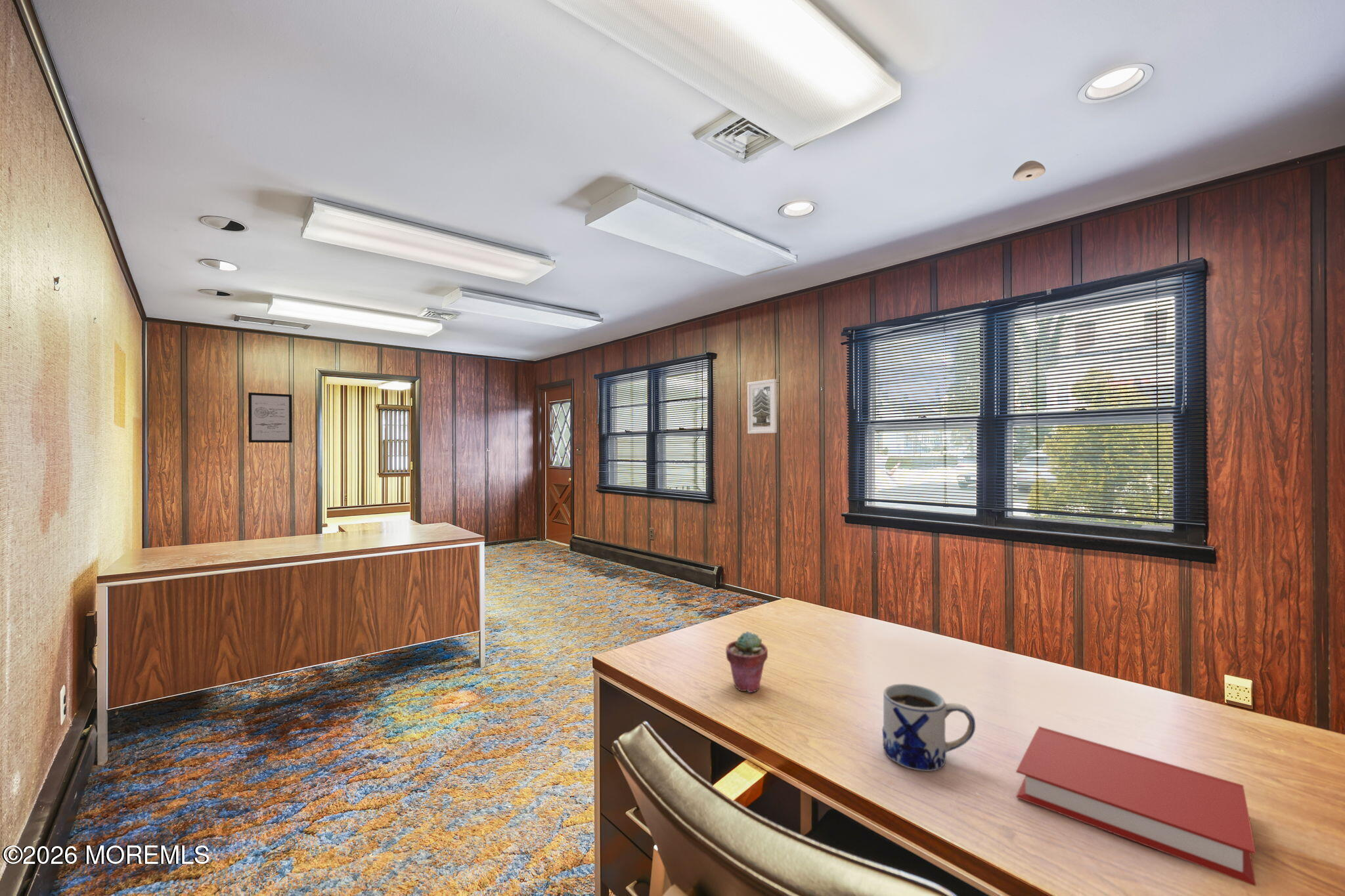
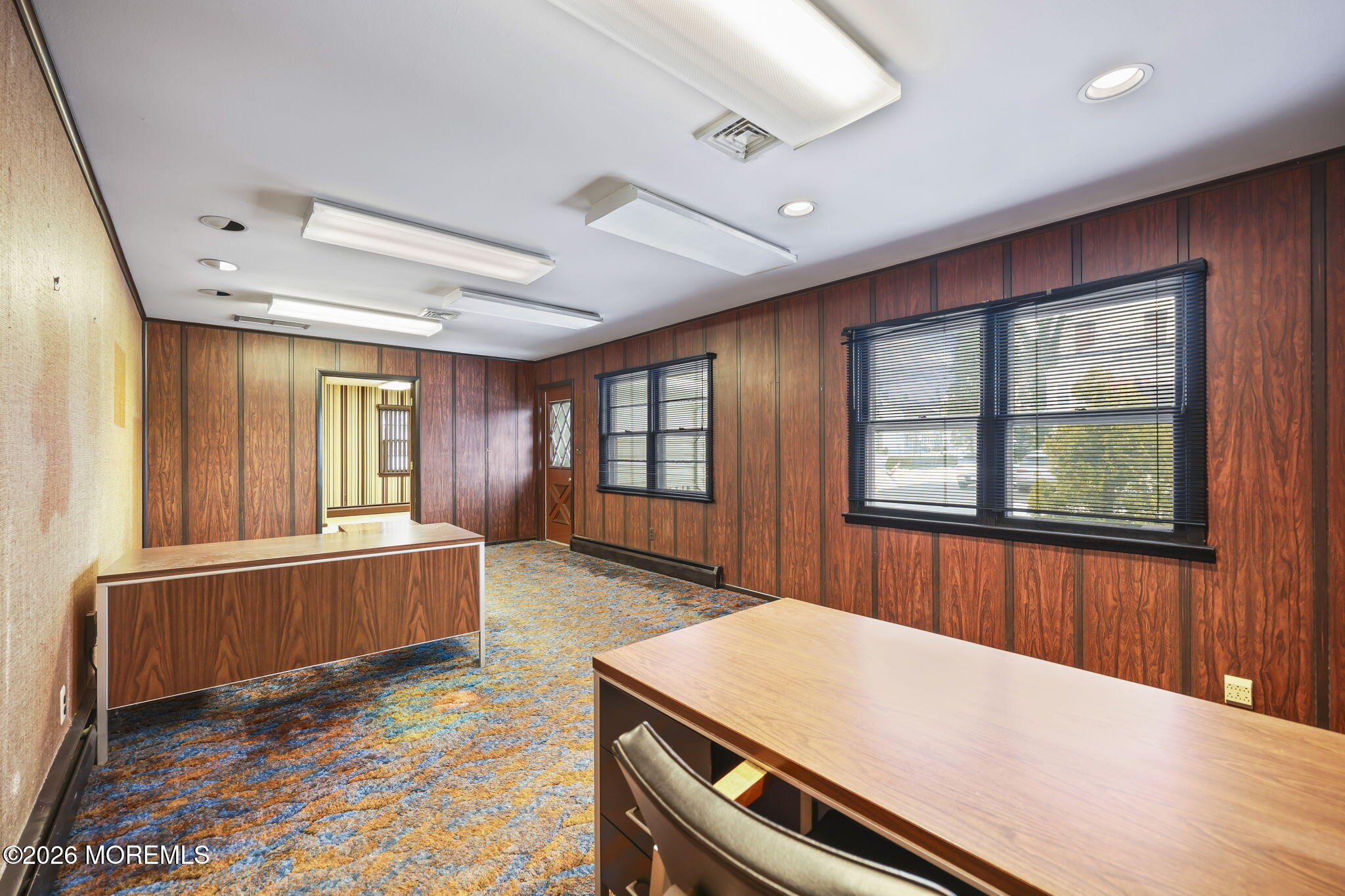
- potted succulent (747, 658)
- wall art (271, 417)
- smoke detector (1028, 169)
- mug (923, 726)
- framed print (761, 407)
- book (1127, 791)
